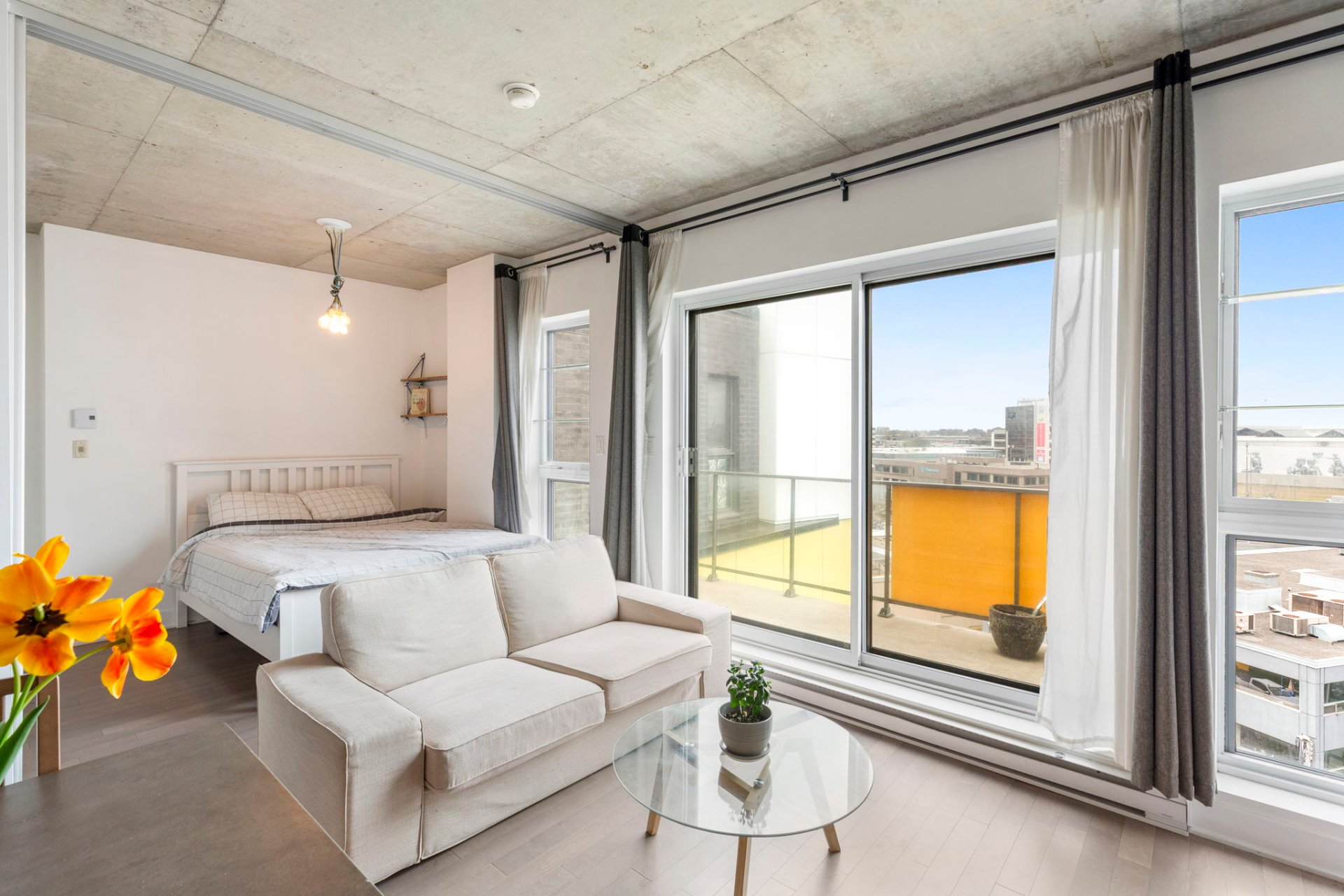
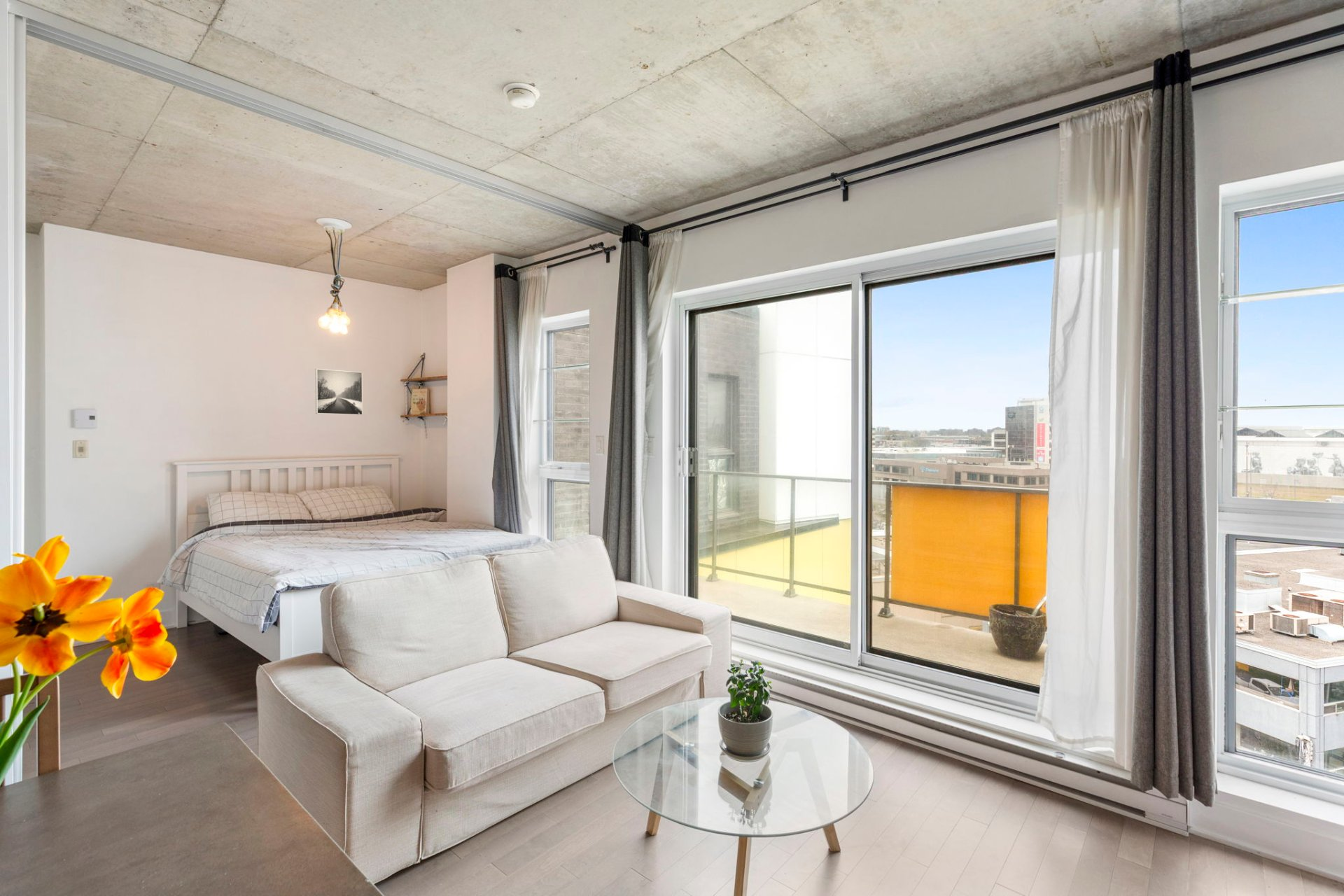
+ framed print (339, 392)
